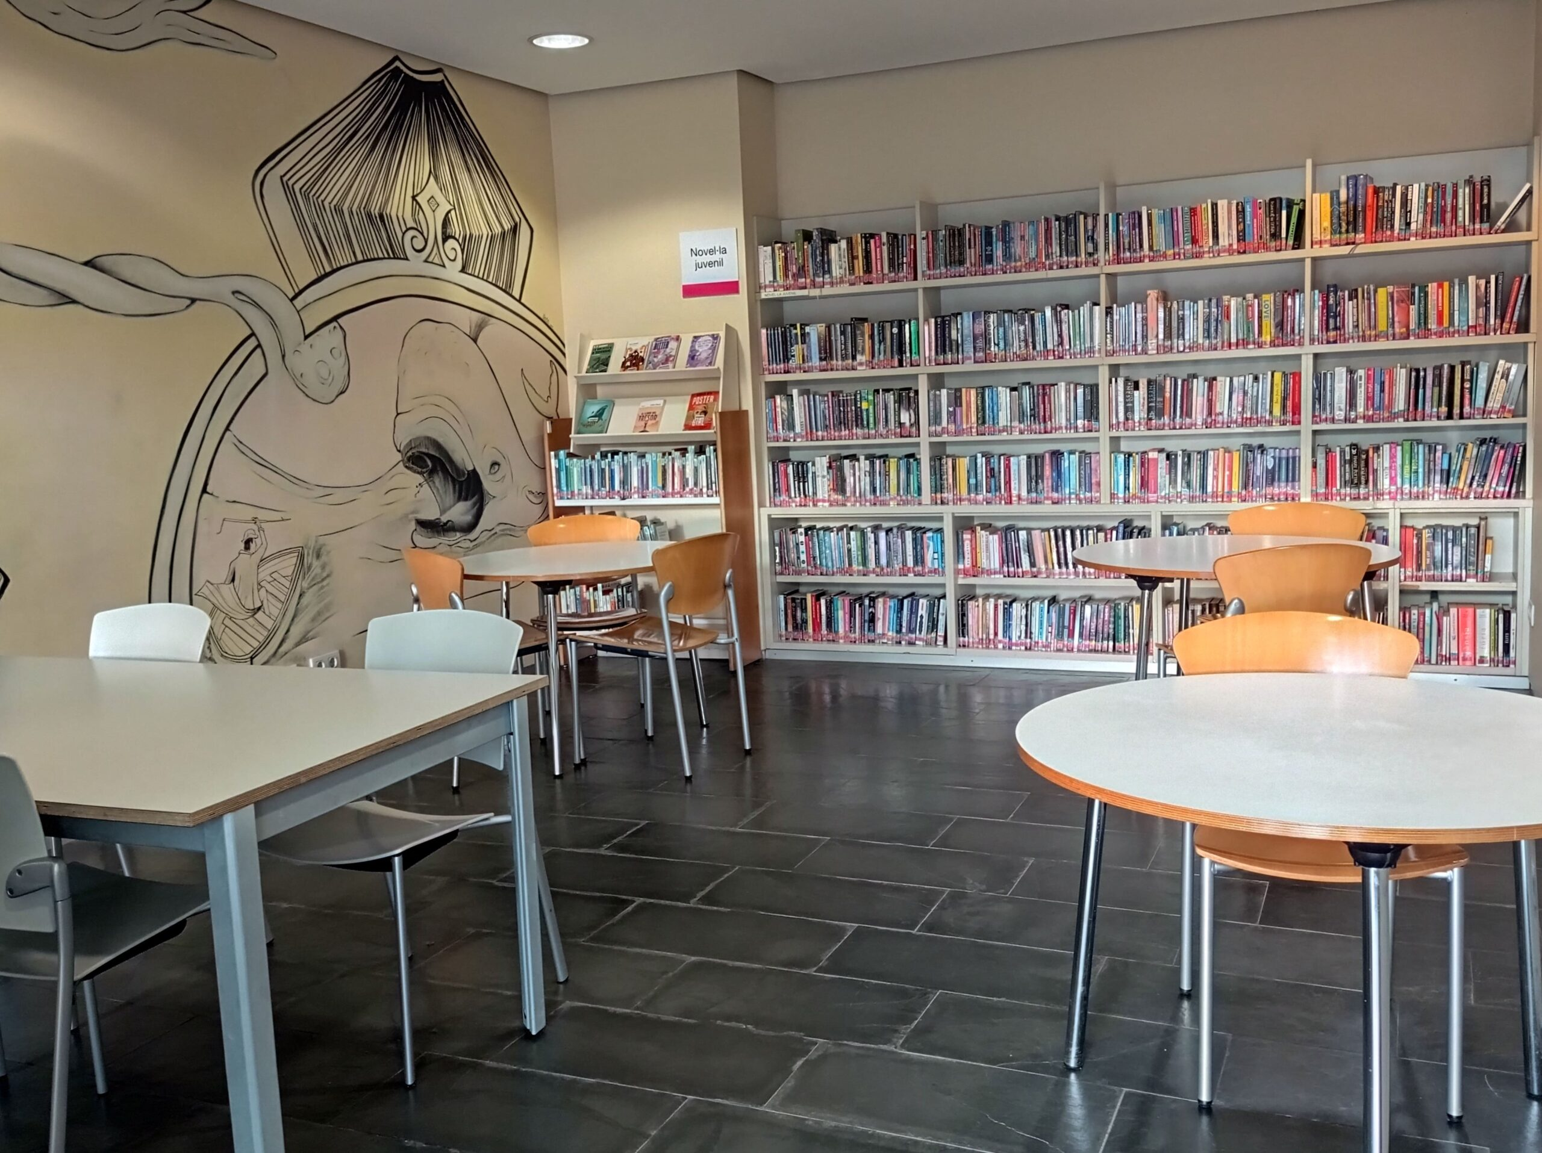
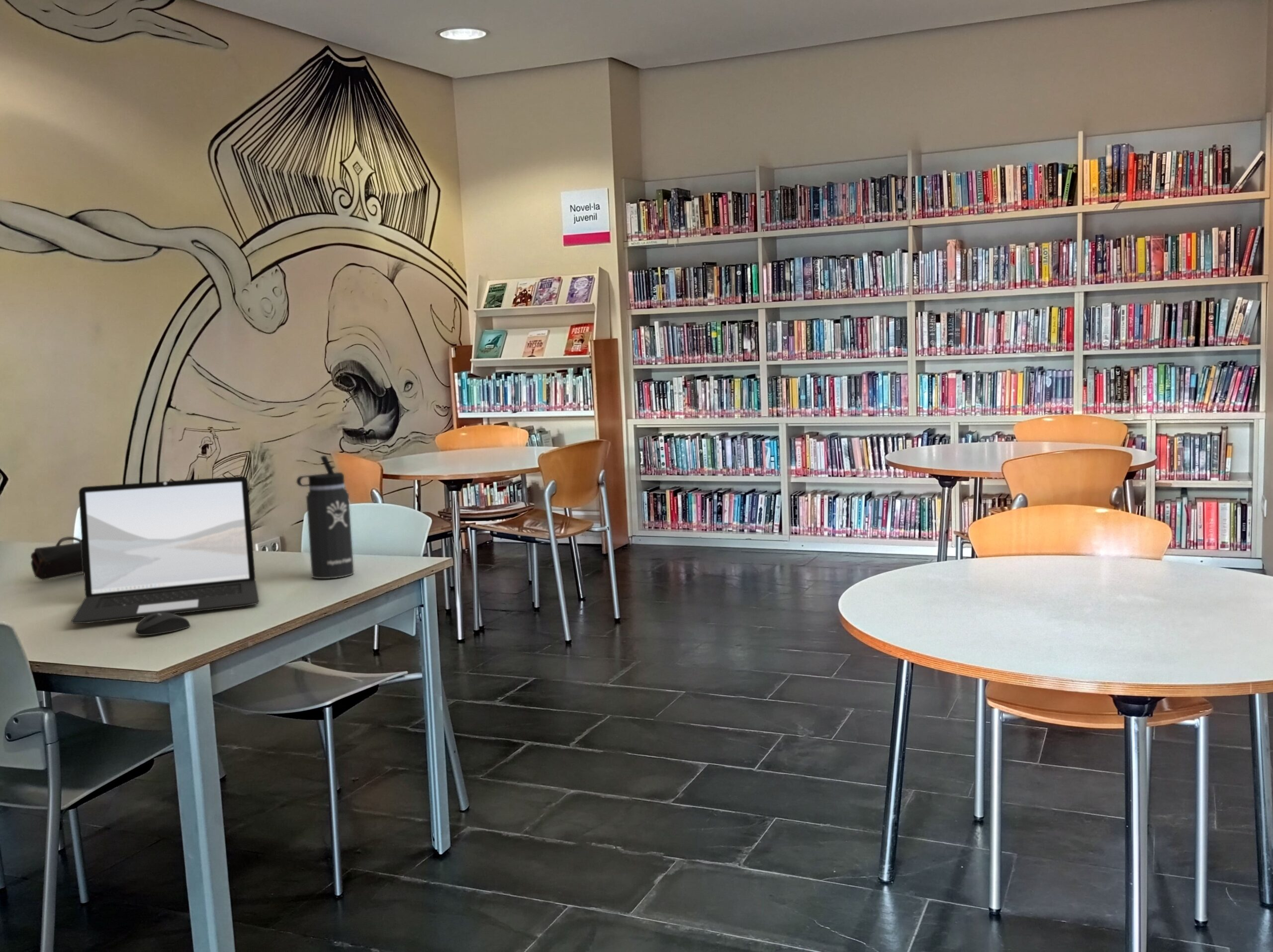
+ laptop (166, 544)
+ pencil case (81, 556)
+ thermos bottle (324, 516)
+ mouse (163, 622)
